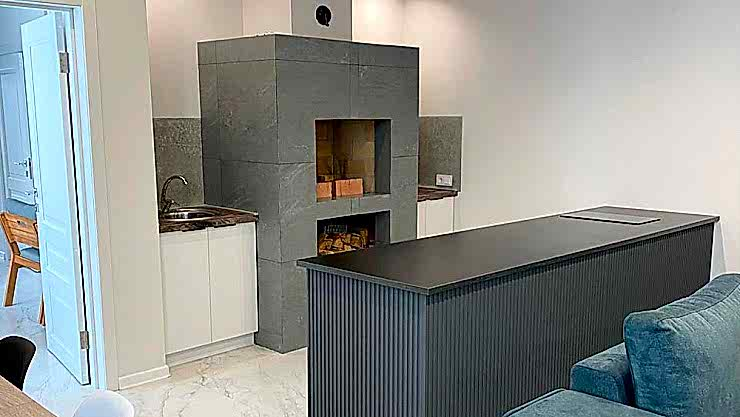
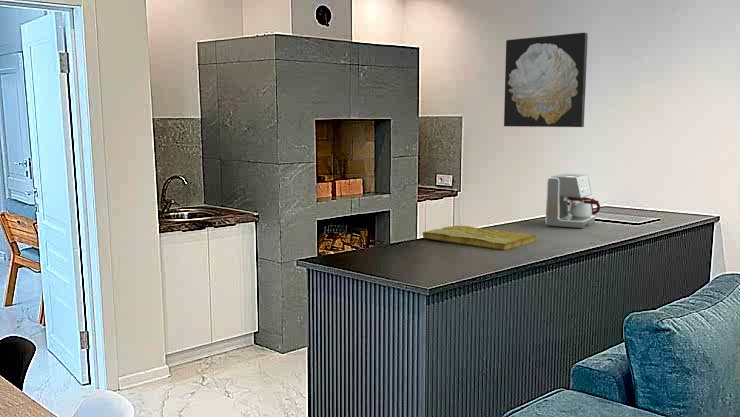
+ wall art (543, 82)
+ cutting board (478, 235)
+ coffee maker (570, 199)
